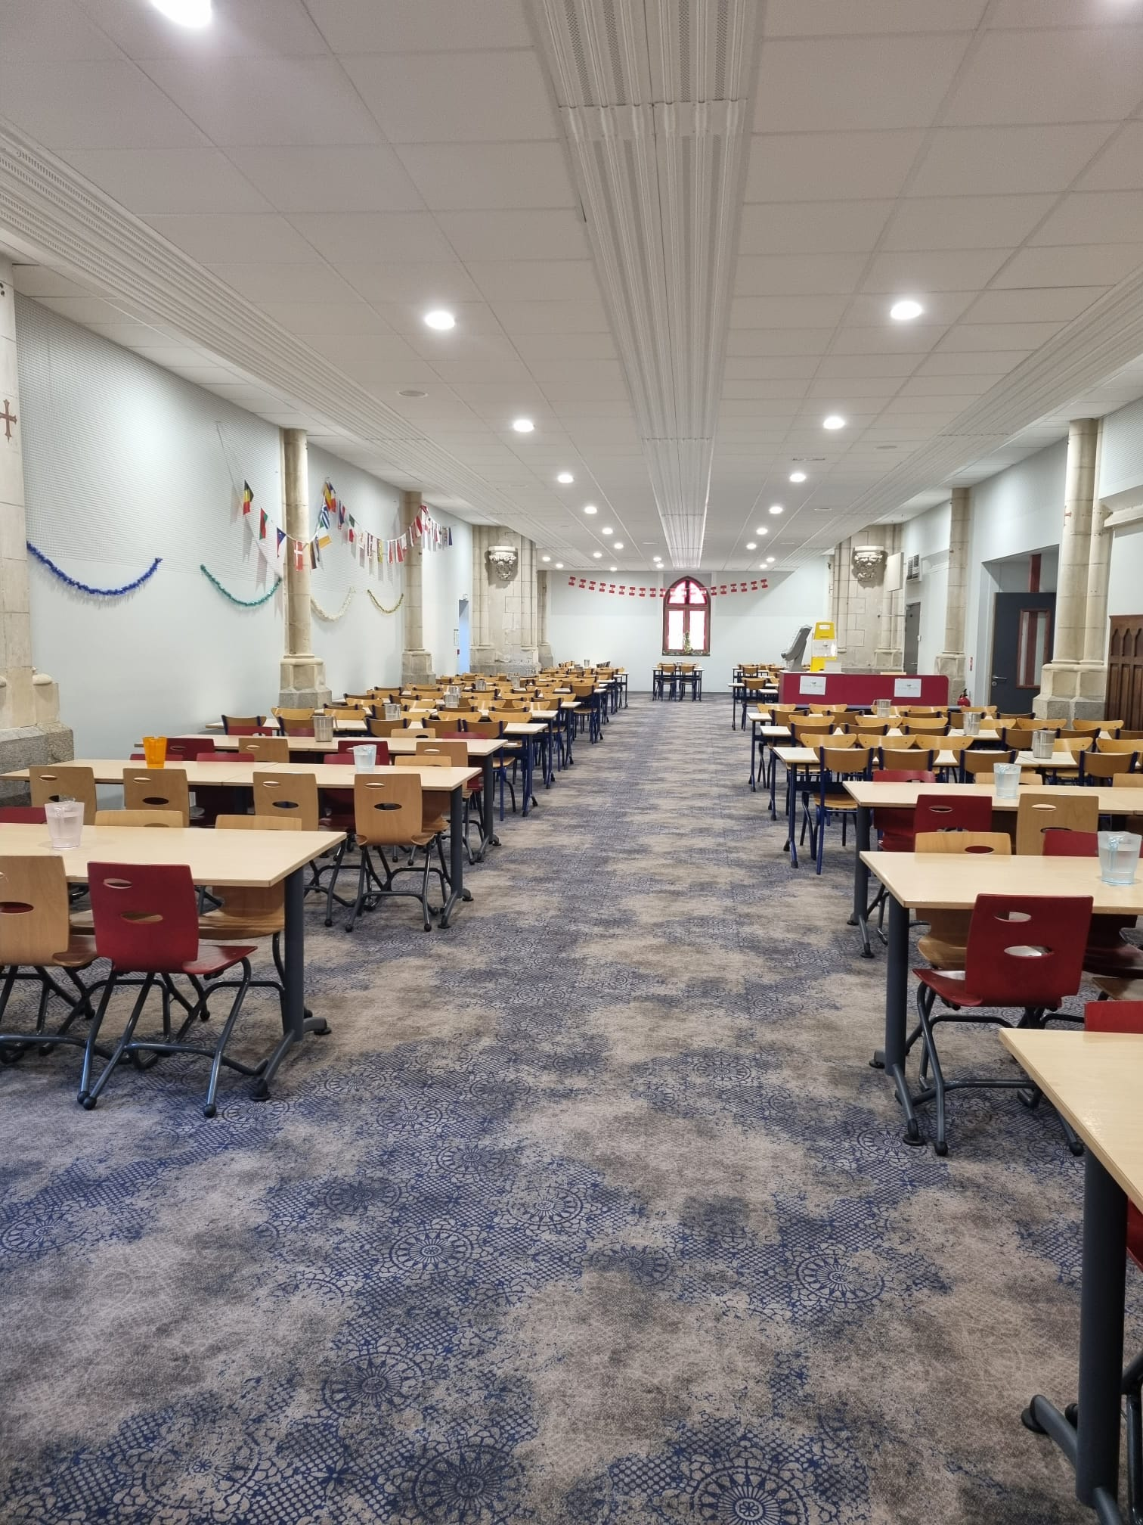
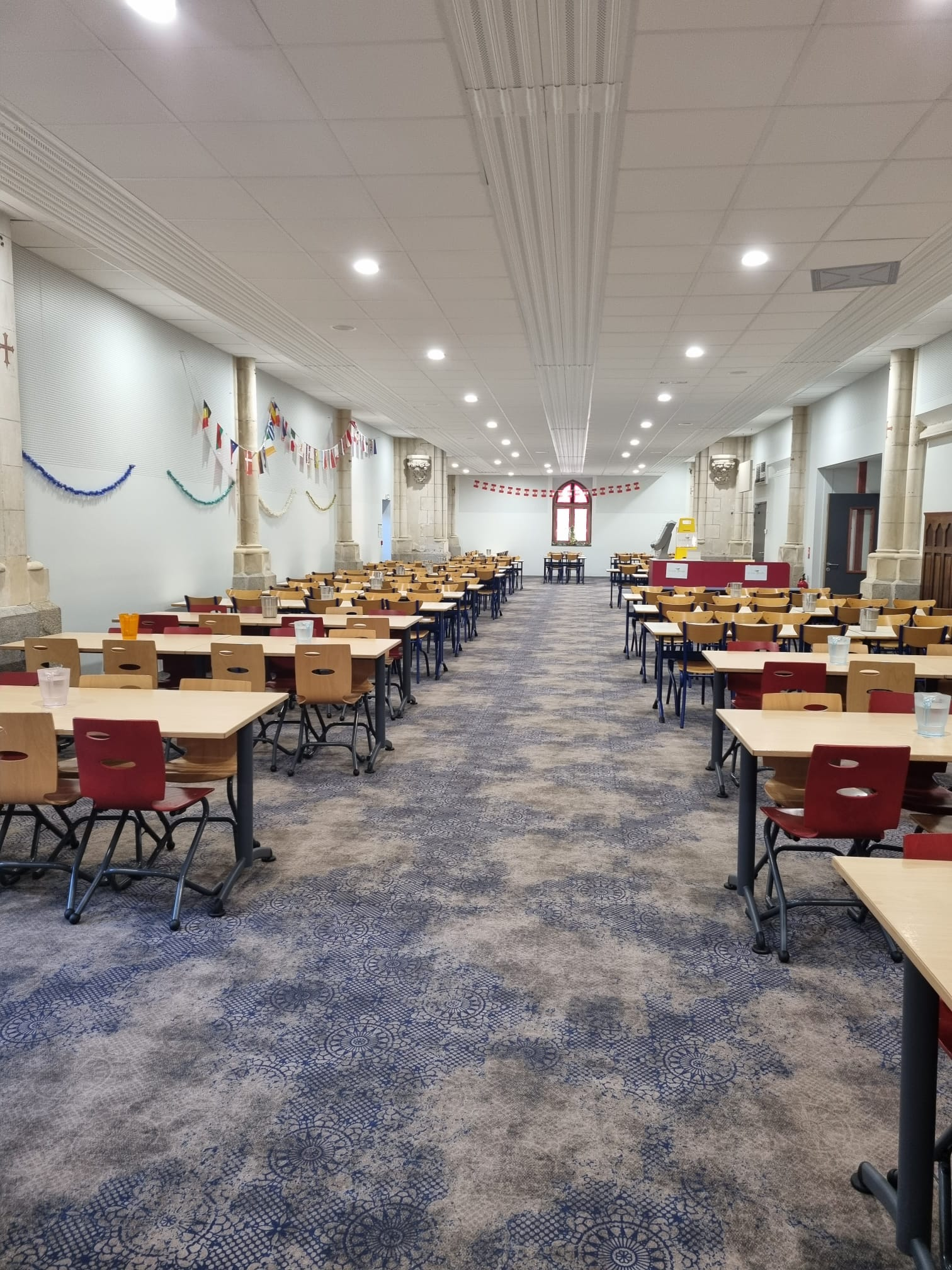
+ ceiling vent (854, 277)
